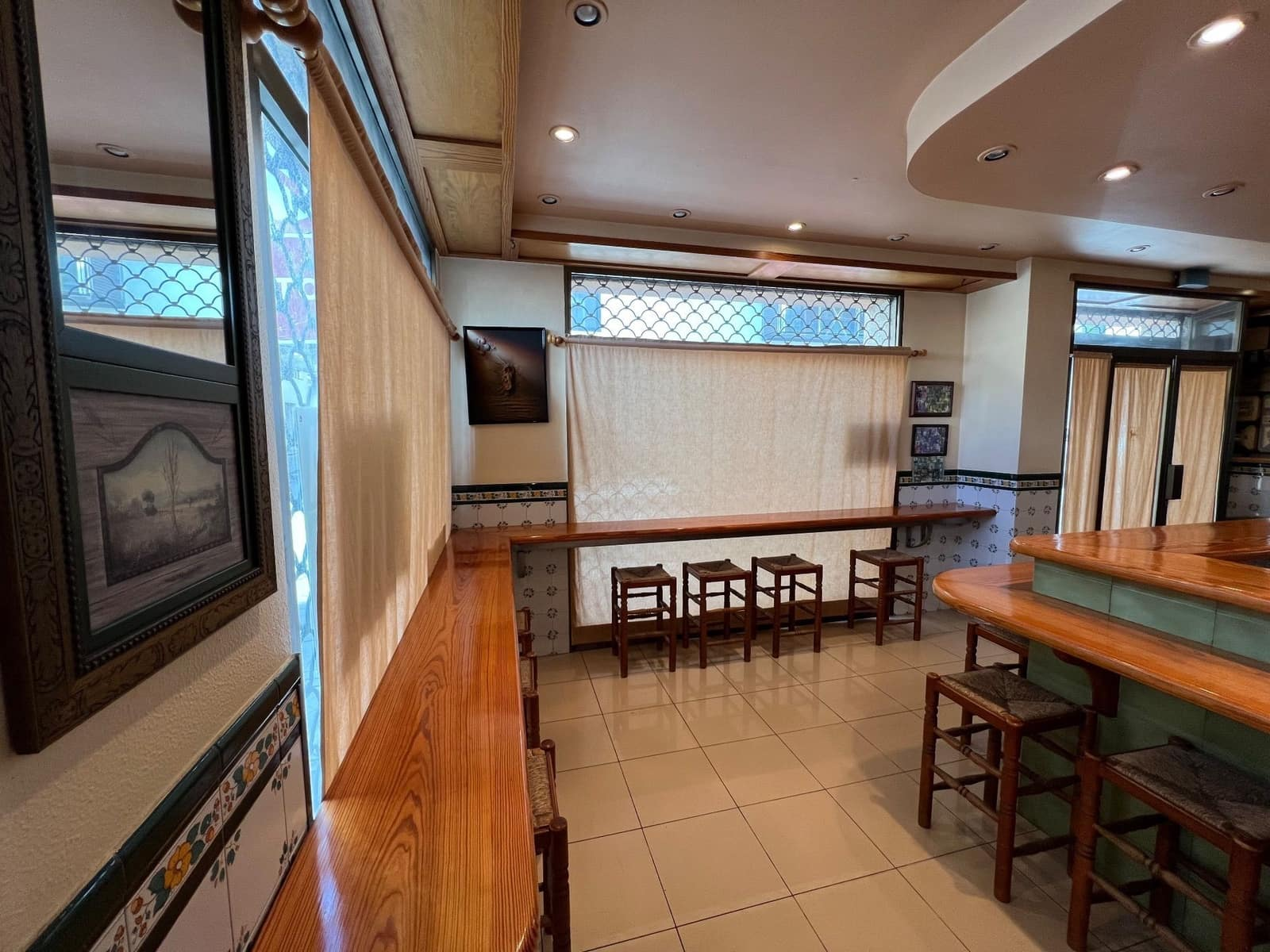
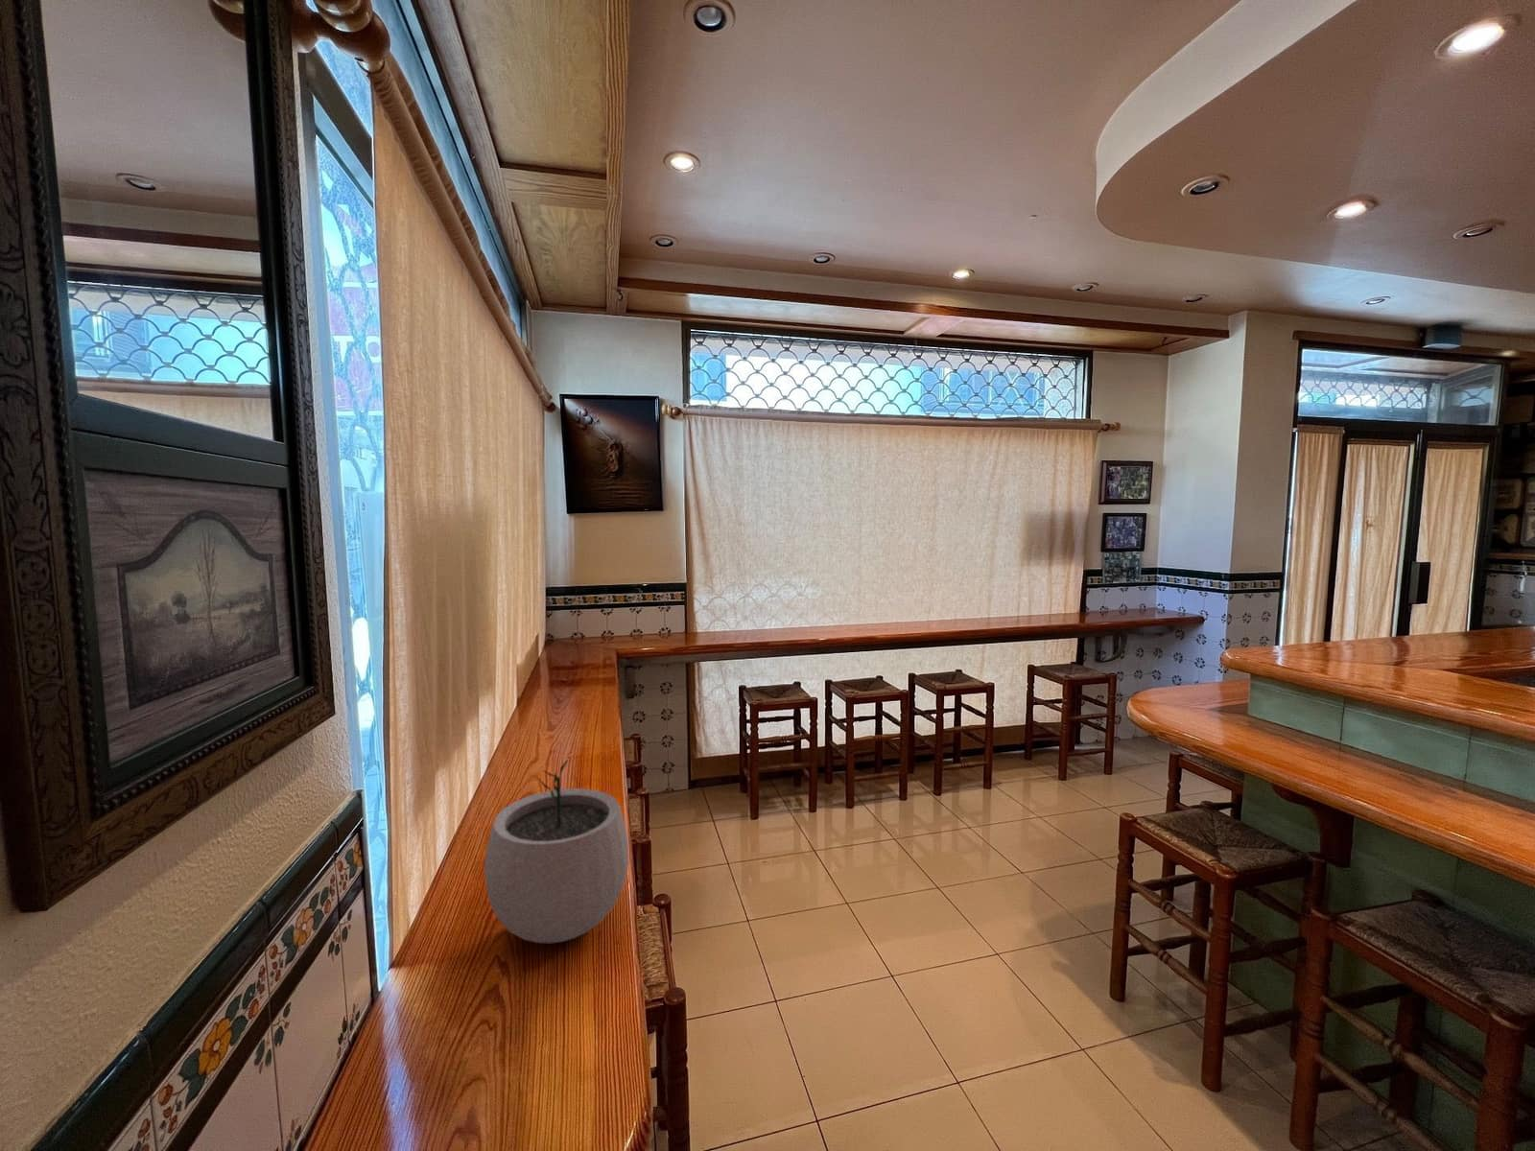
+ plant pot (558, 845)
